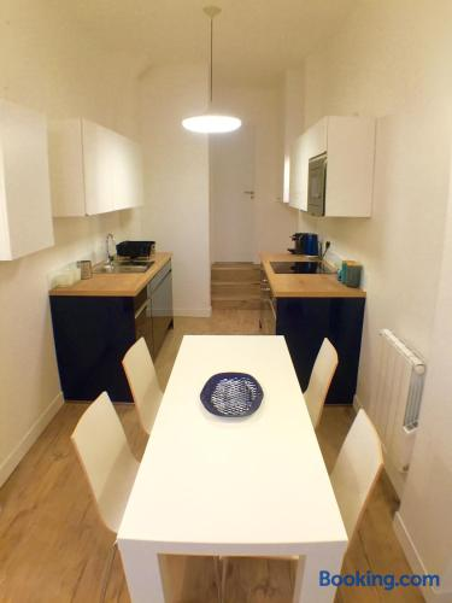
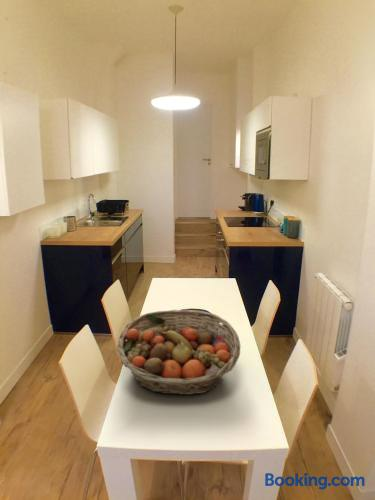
+ fruit basket (178, 349)
